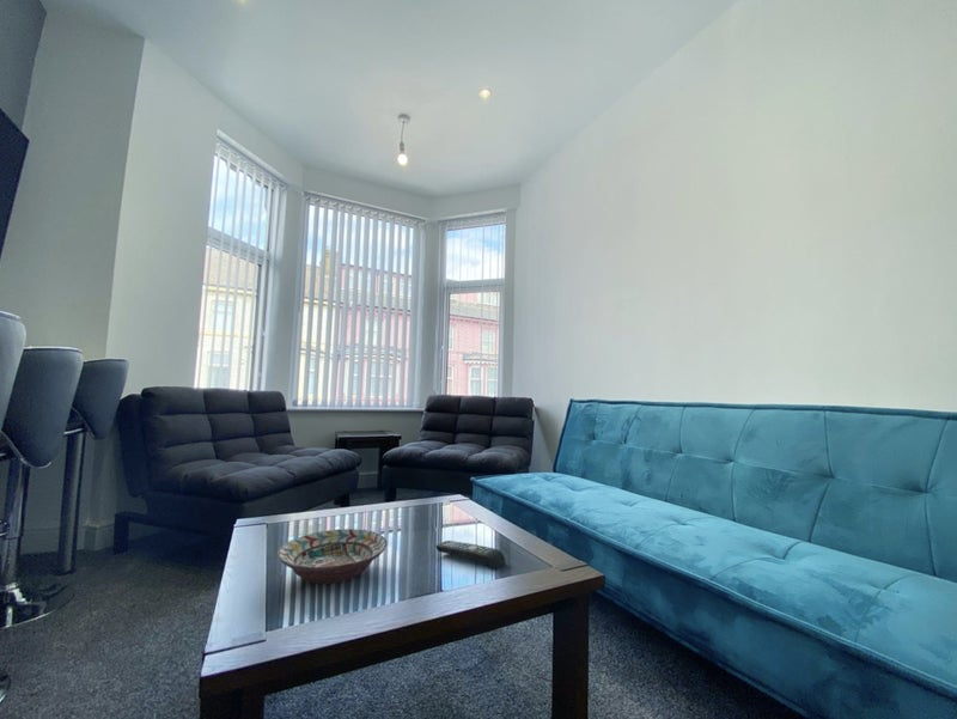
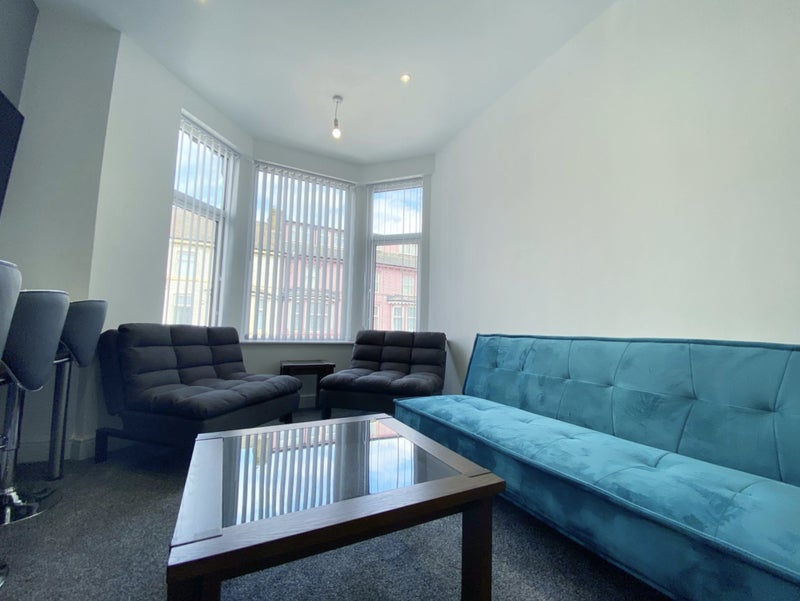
- remote control (469, 552)
- decorative bowl (334, 559)
